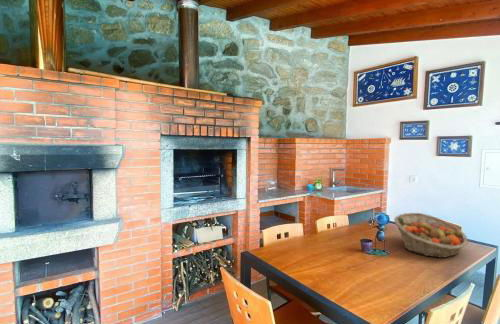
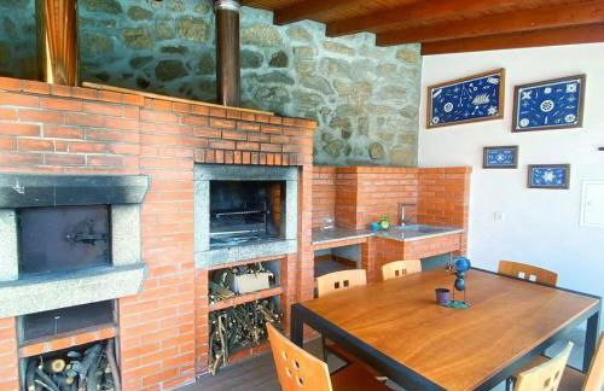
- fruit basket (429, 233)
